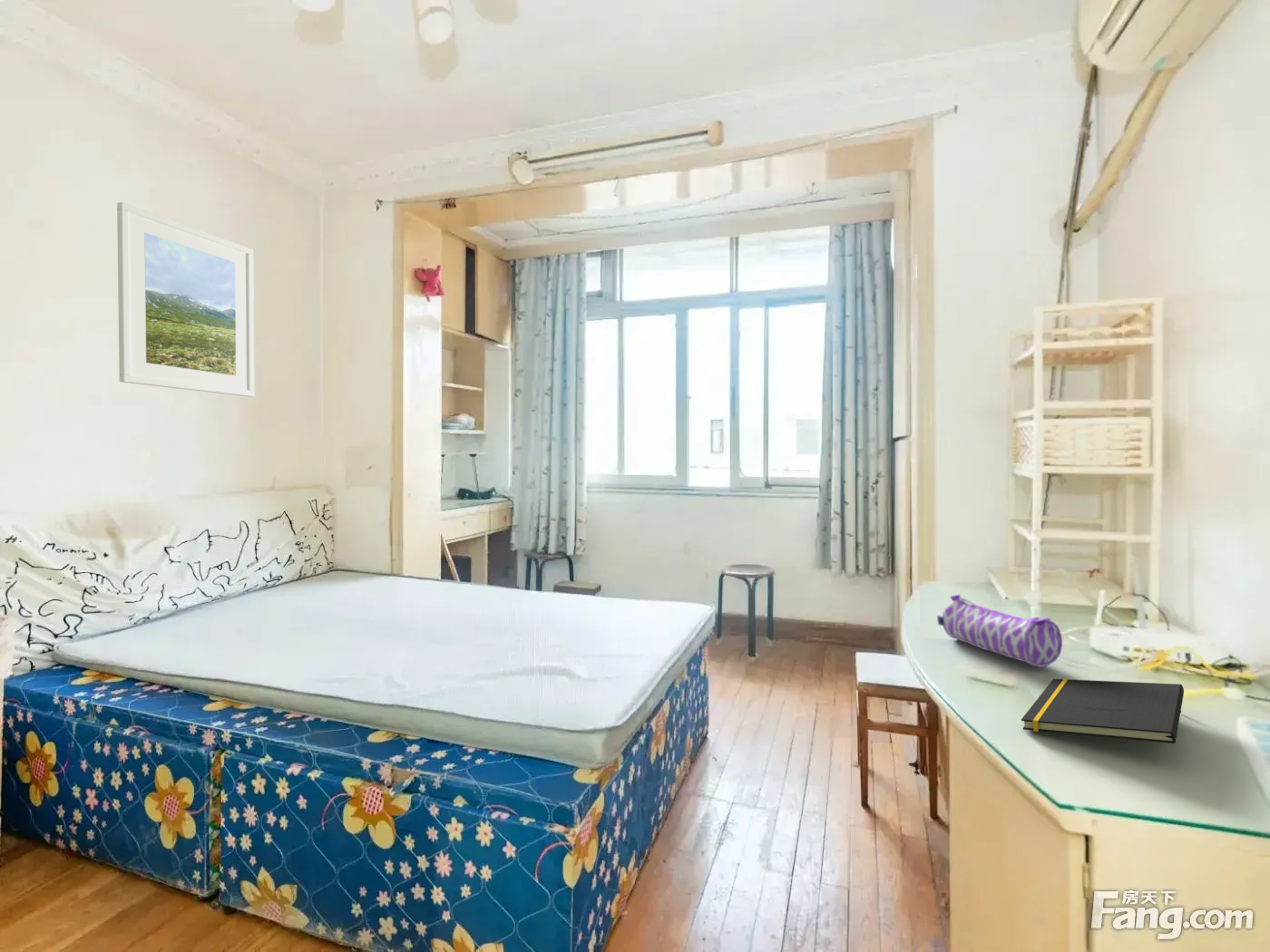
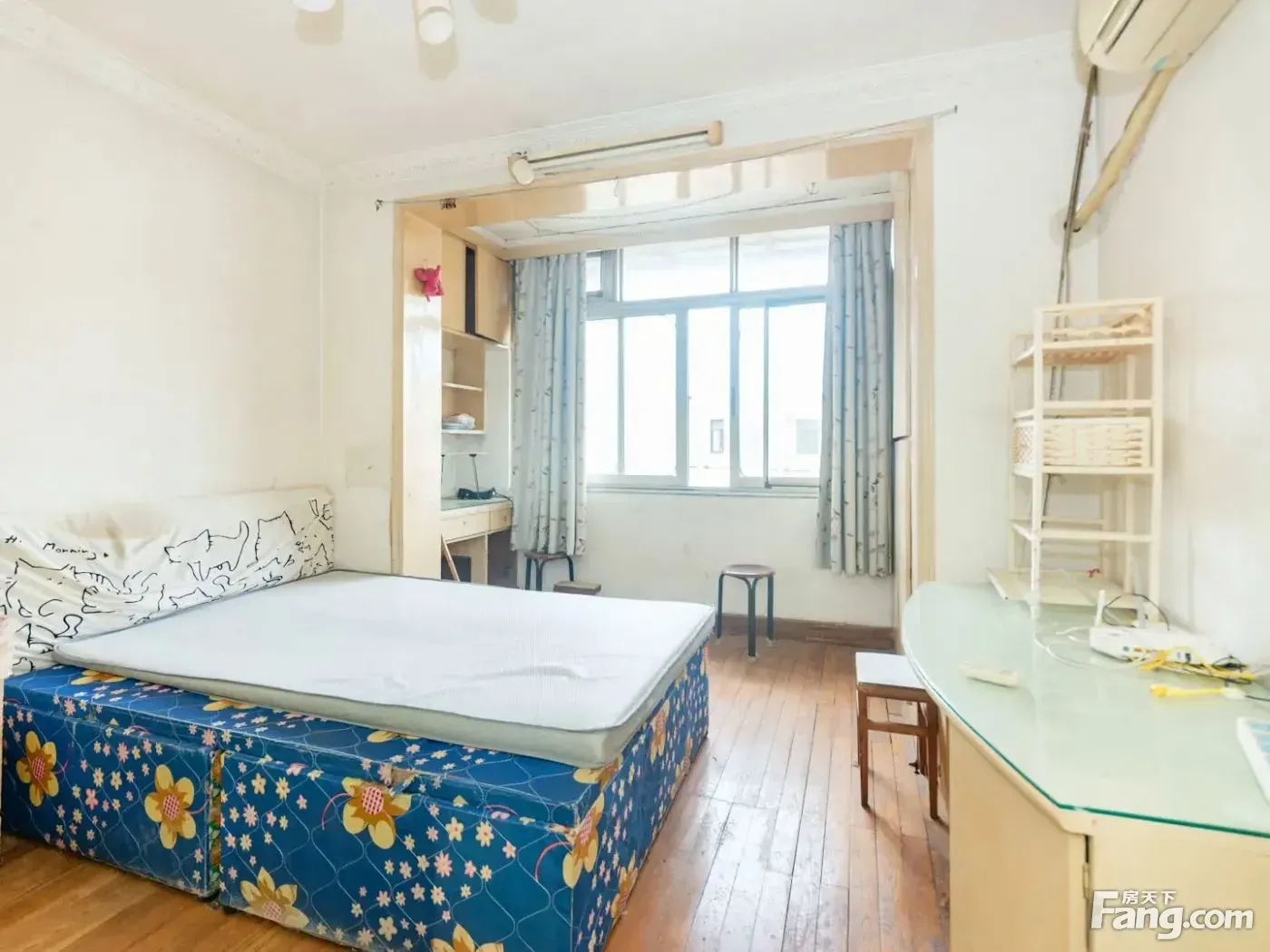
- pencil case (998, 628)
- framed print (192, 309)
- notepad (1104, 706)
